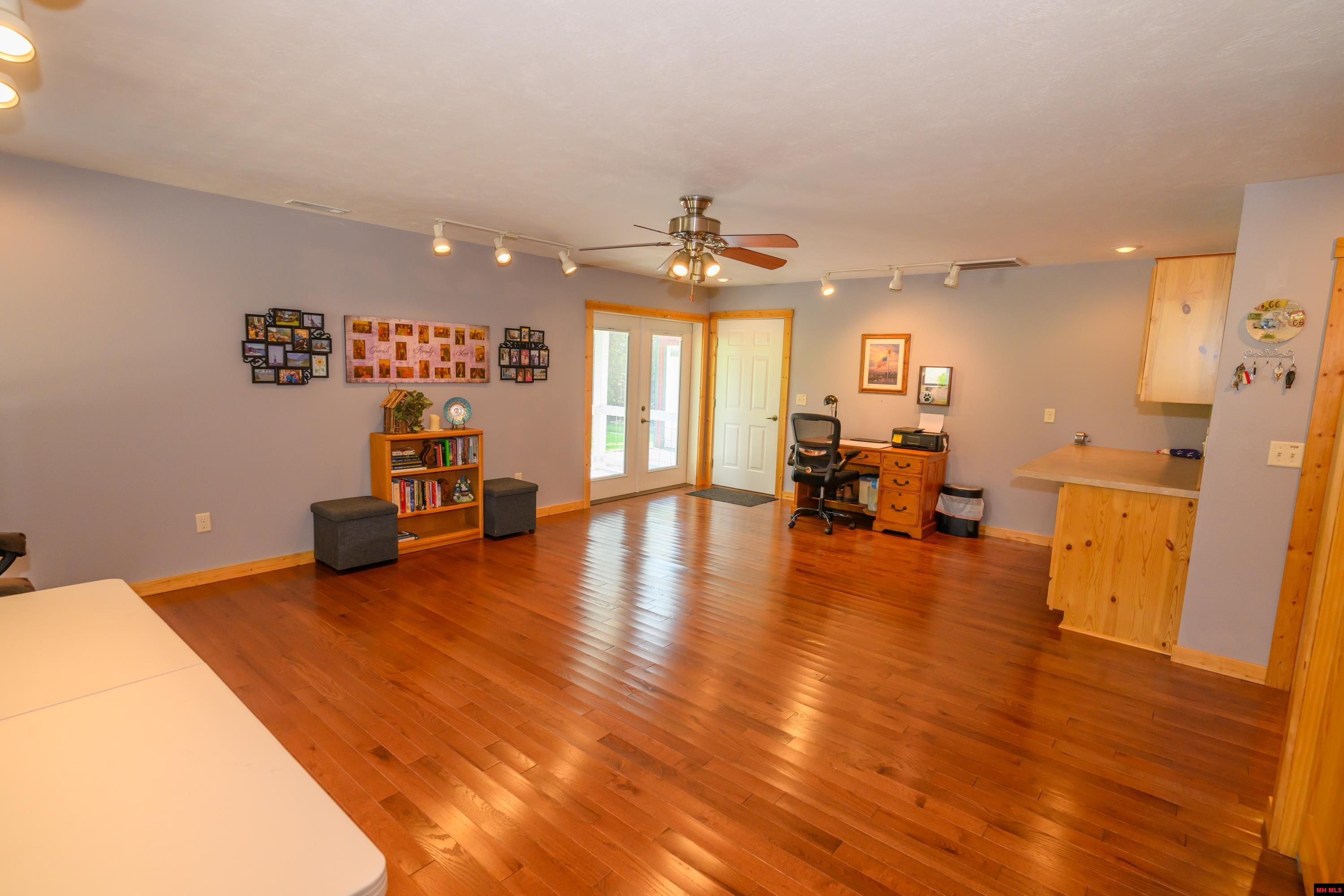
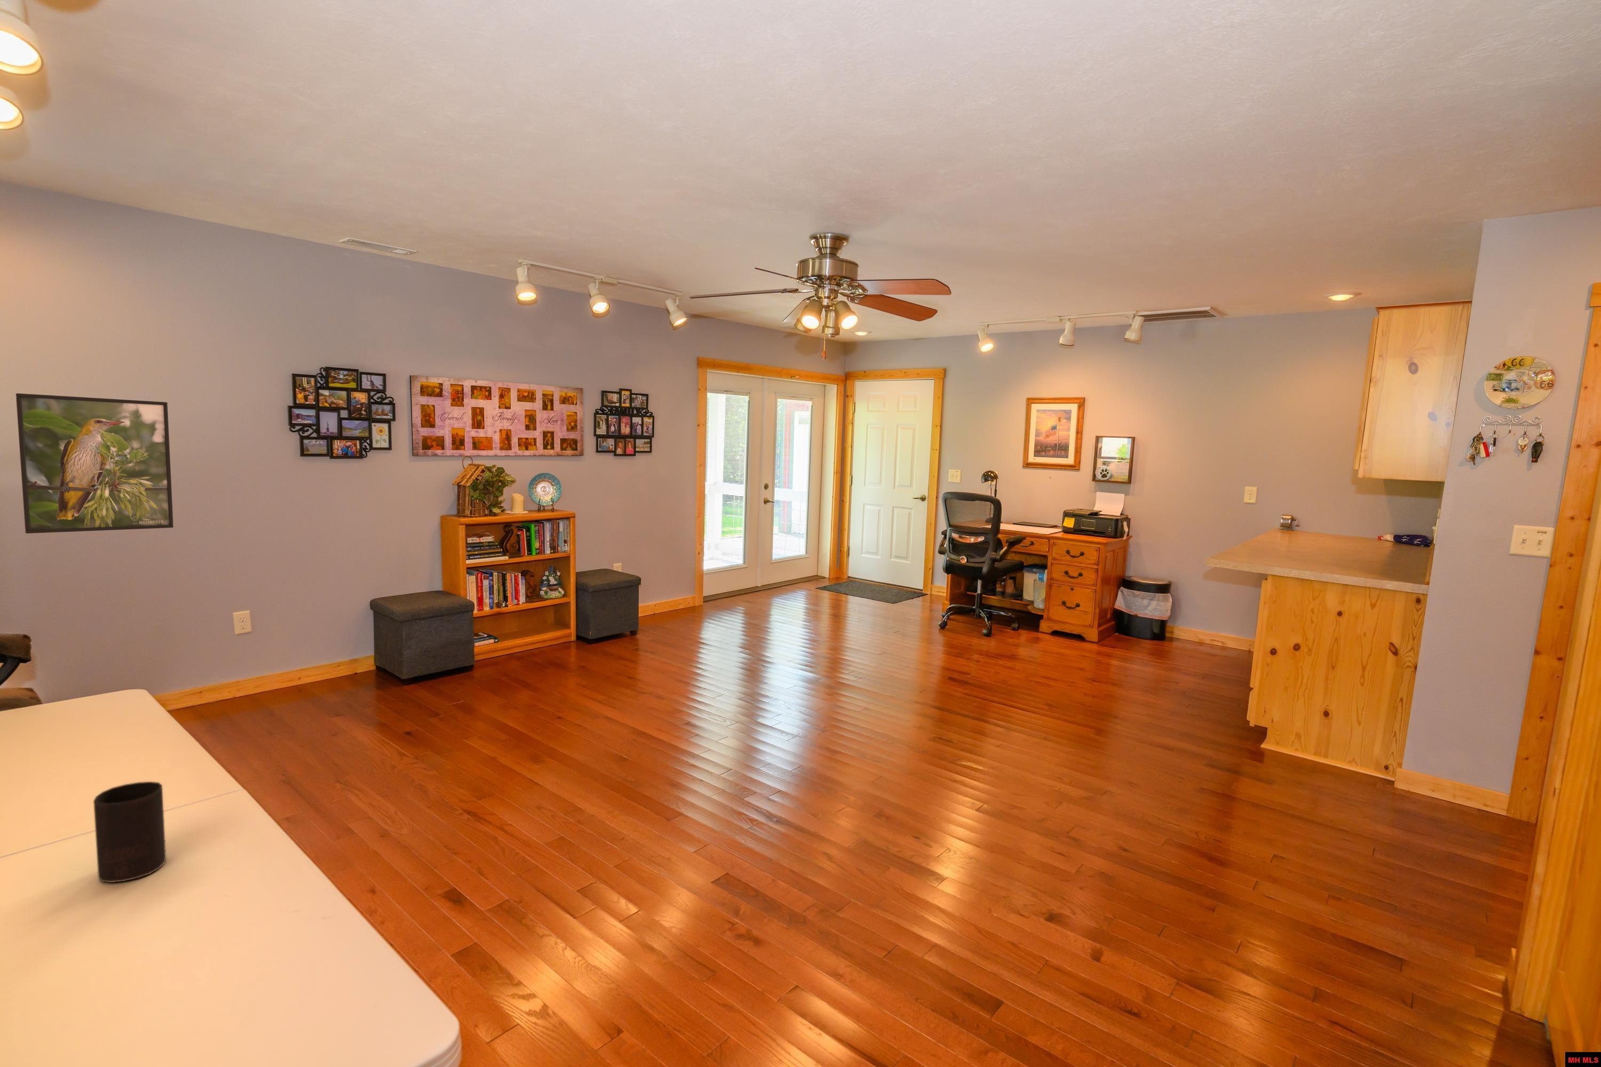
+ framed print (99, 464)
+ cup (131, 830)
